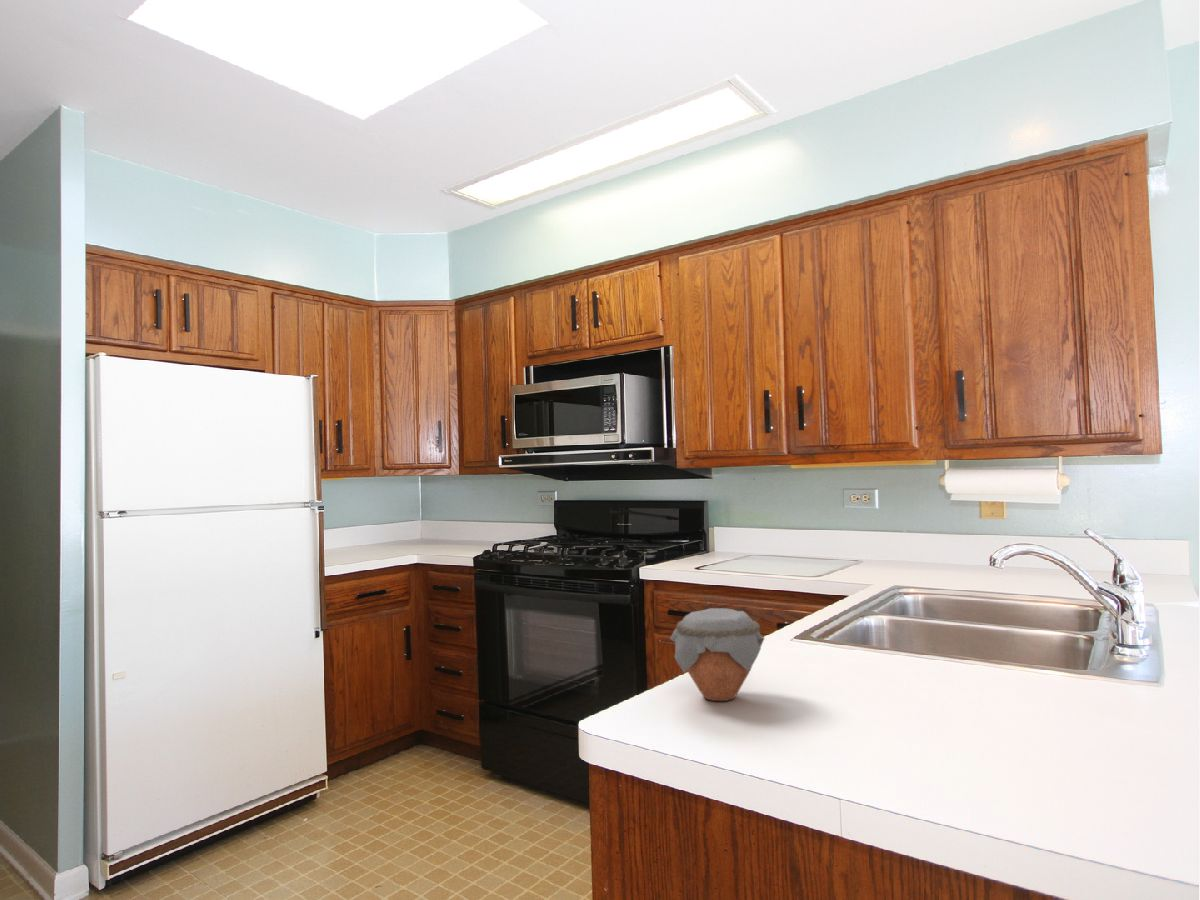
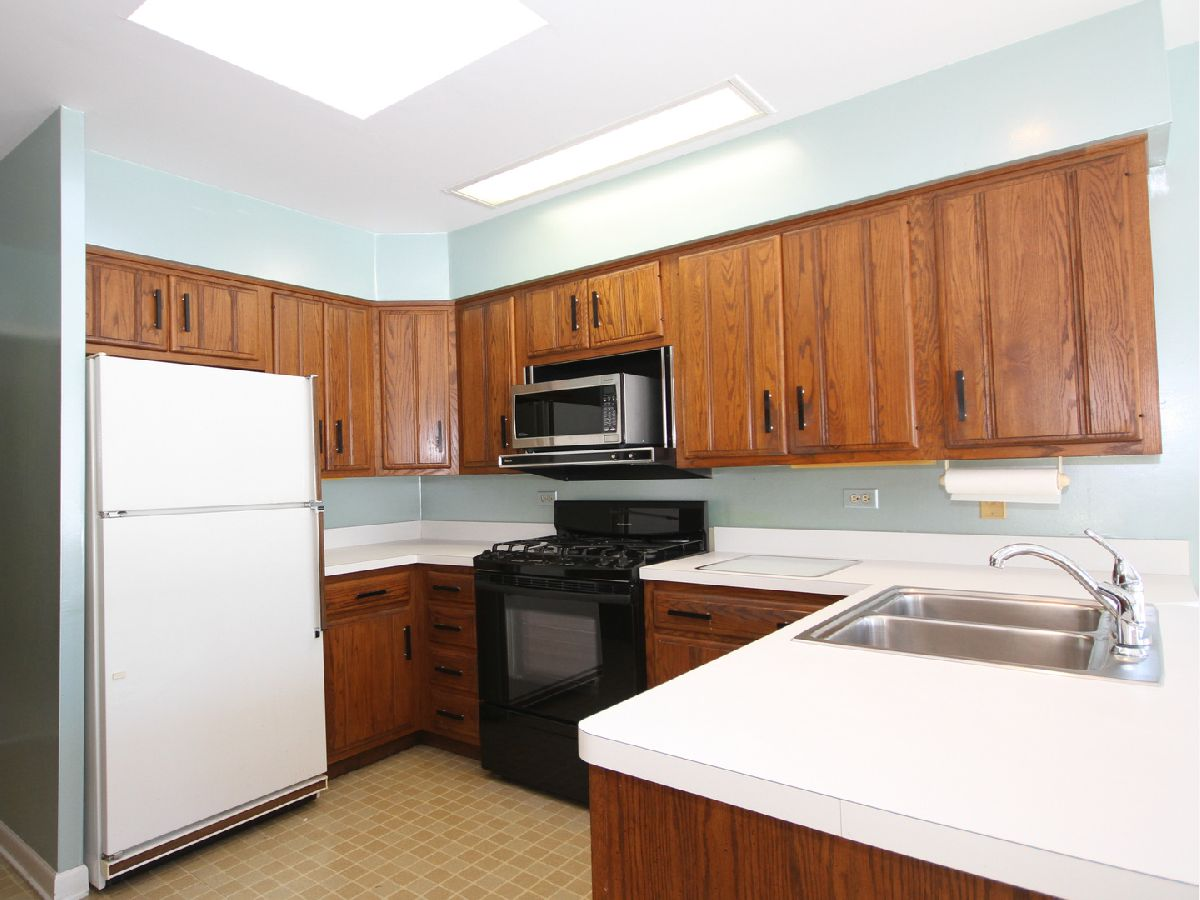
- jar (717, 654)
